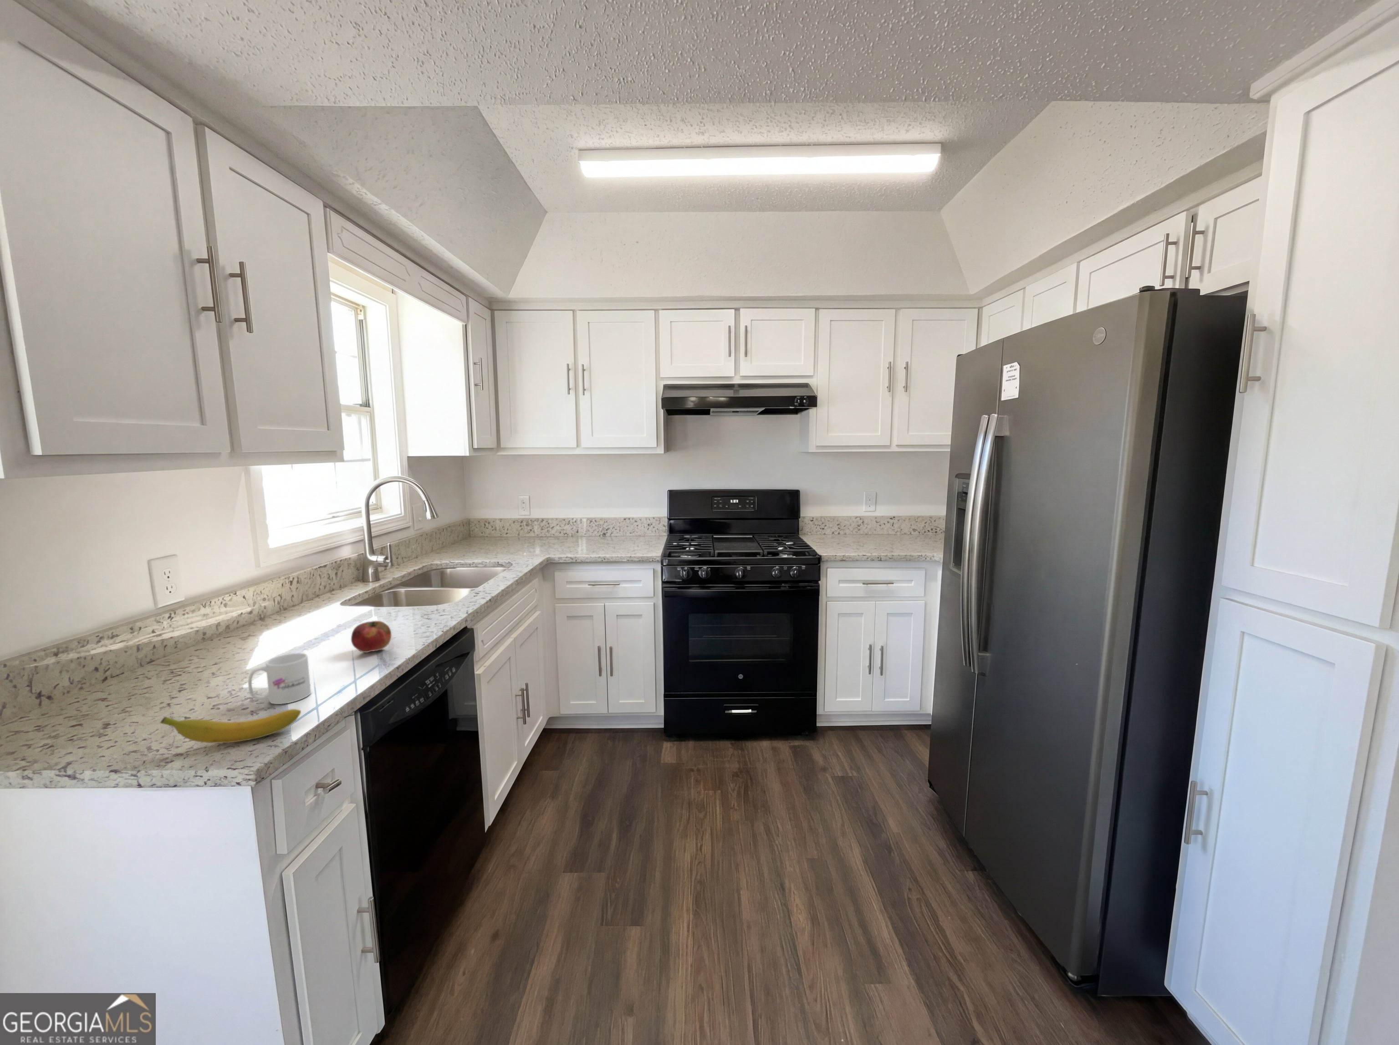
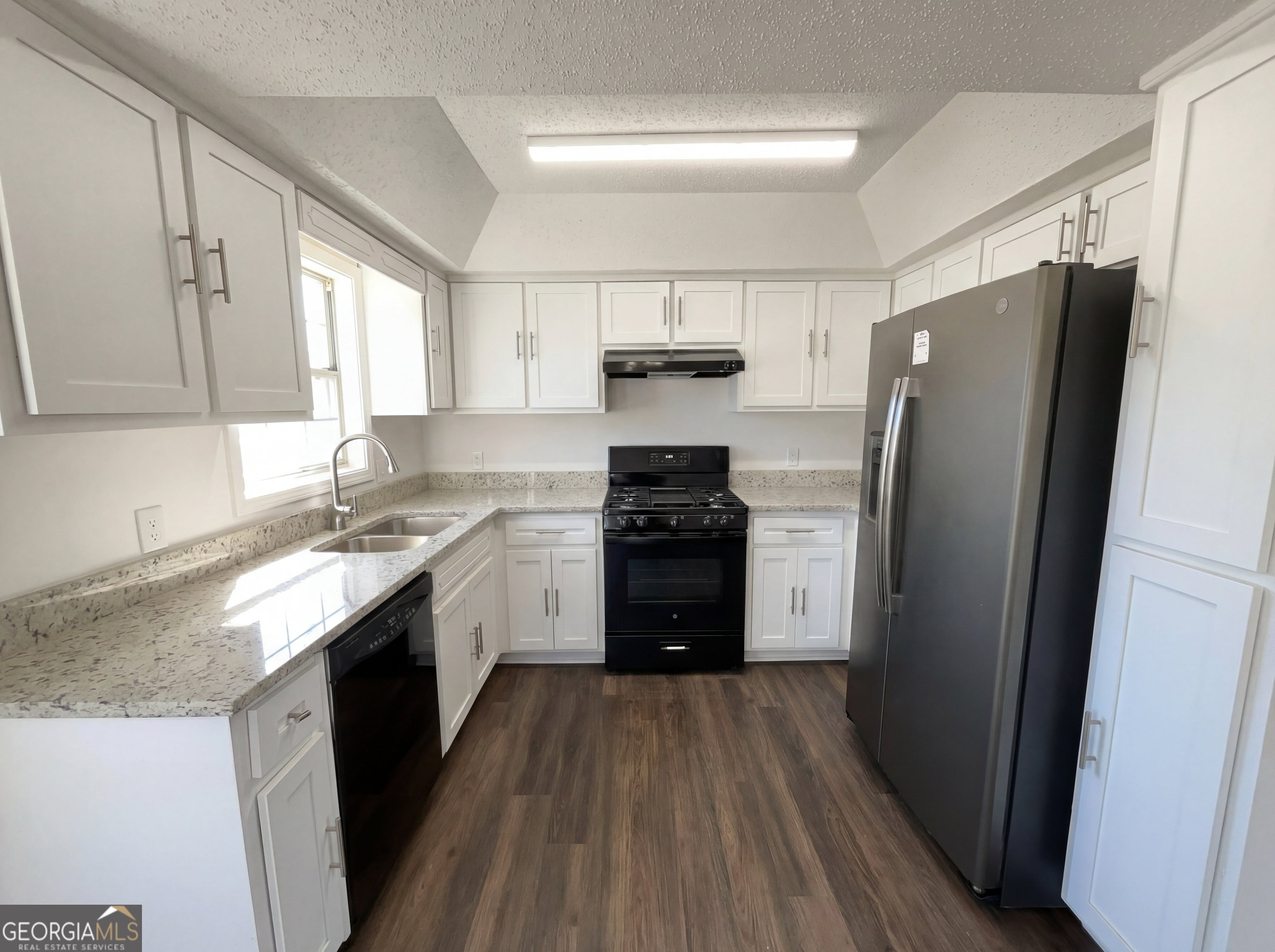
- mug (280, 679)
- banana (235, 723)
- fruit (372, 636)
